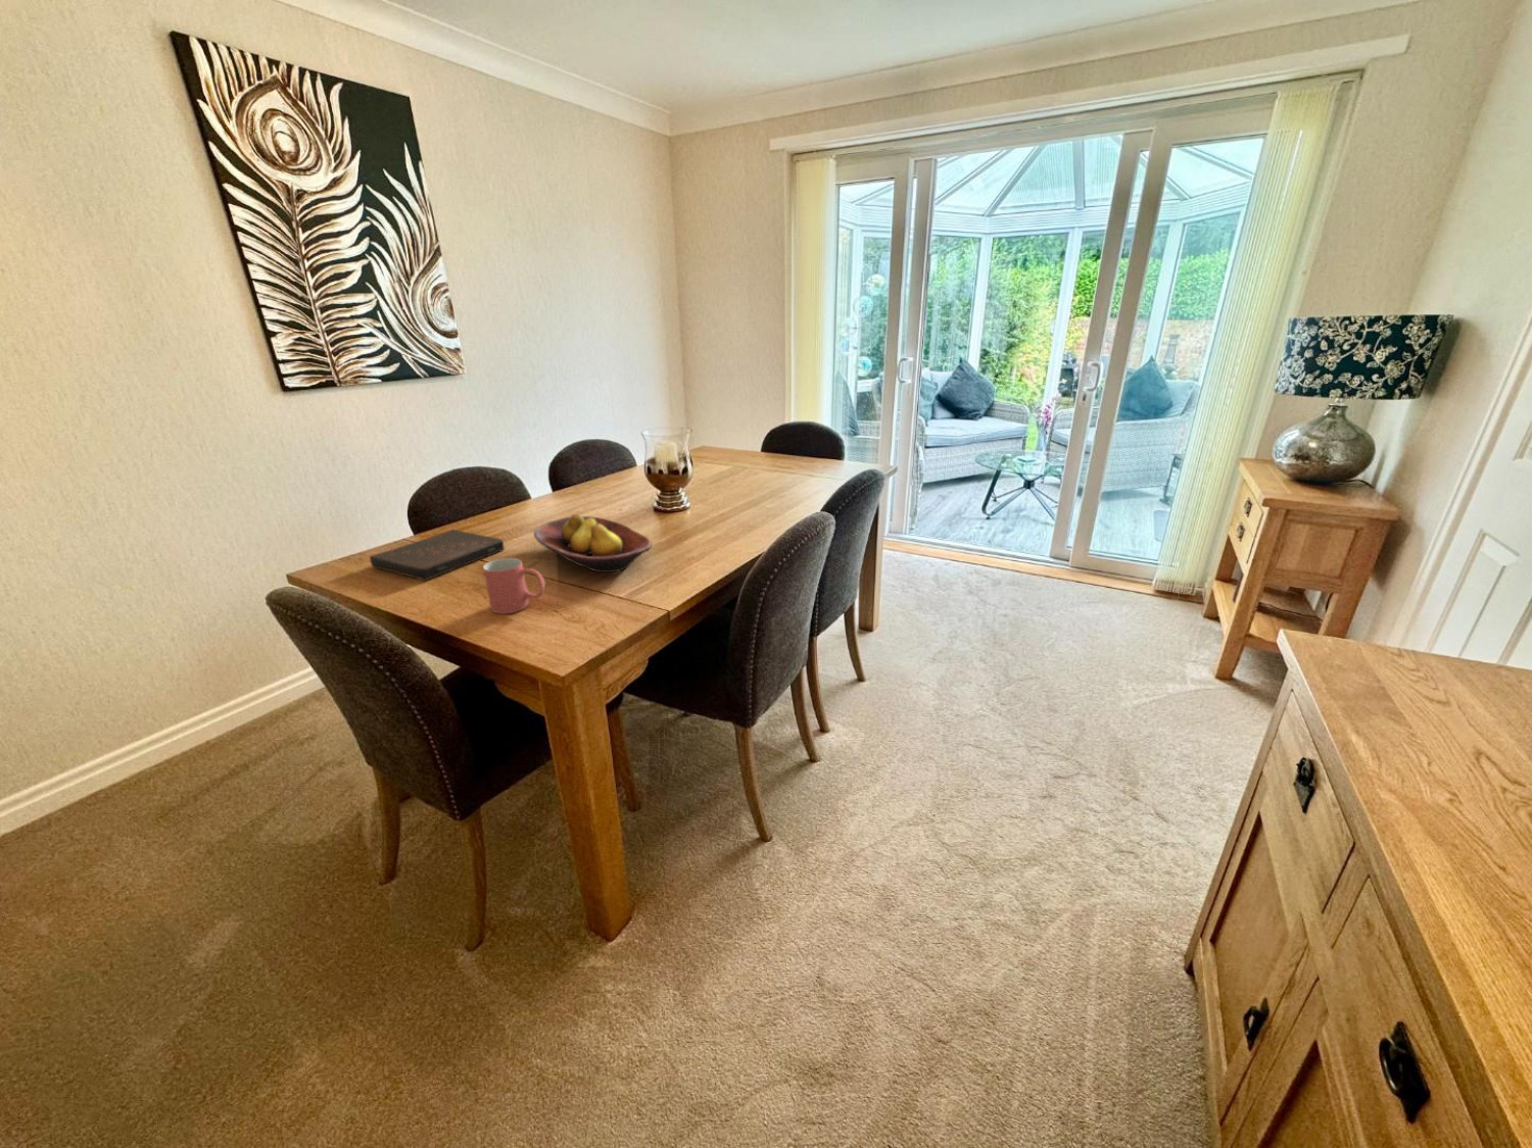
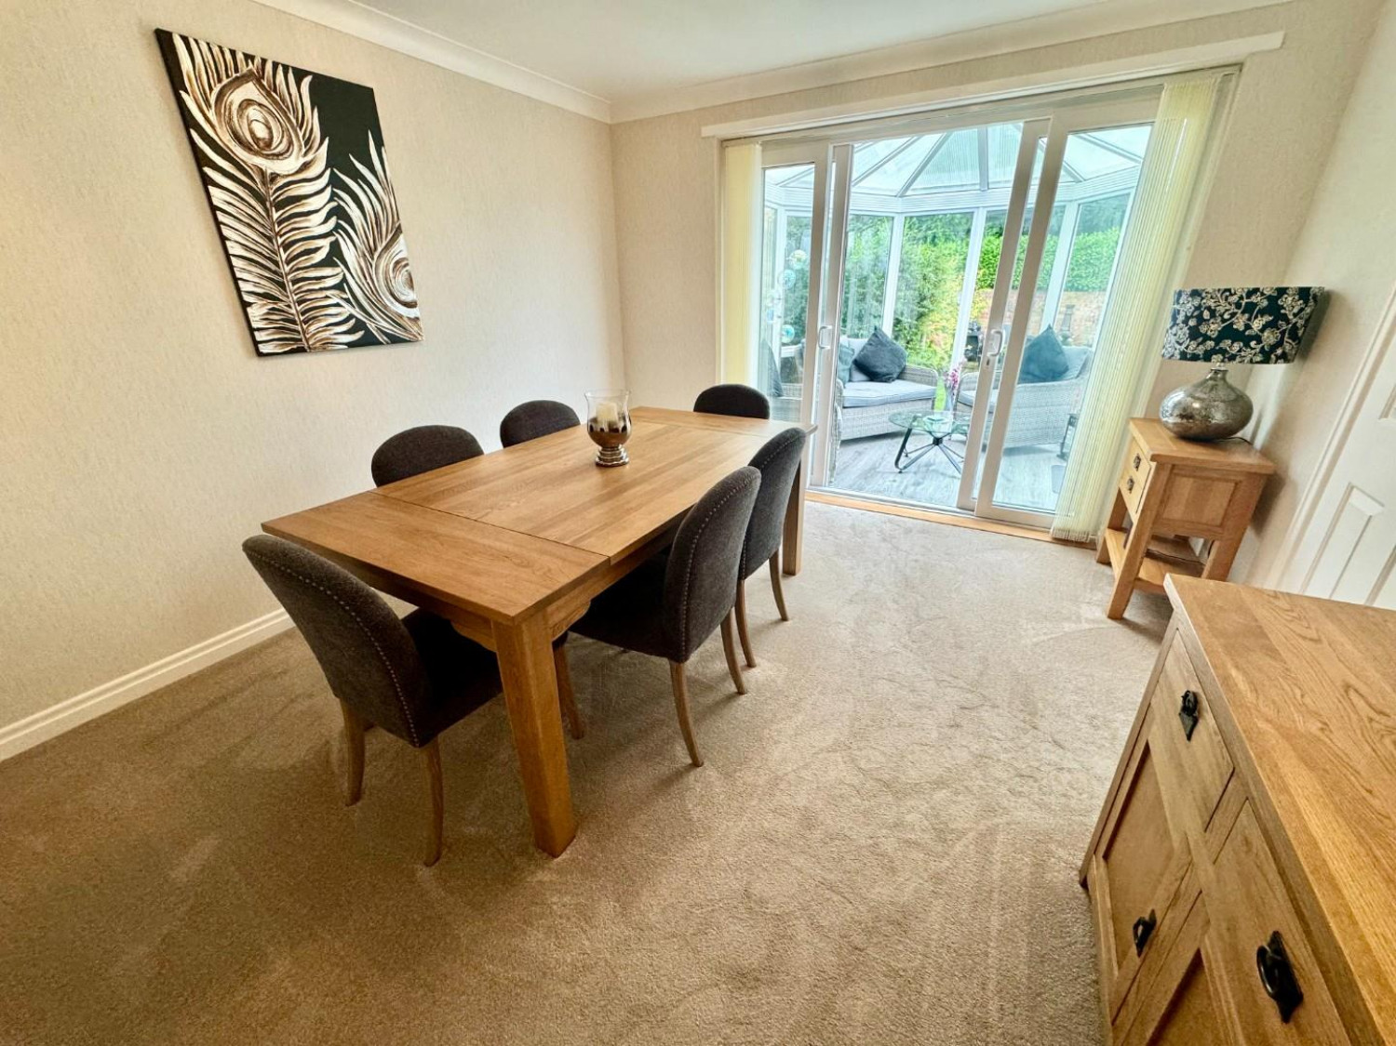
- book (439, 552)
- mug (516, 585)
- fruit bowl (591, 538)
